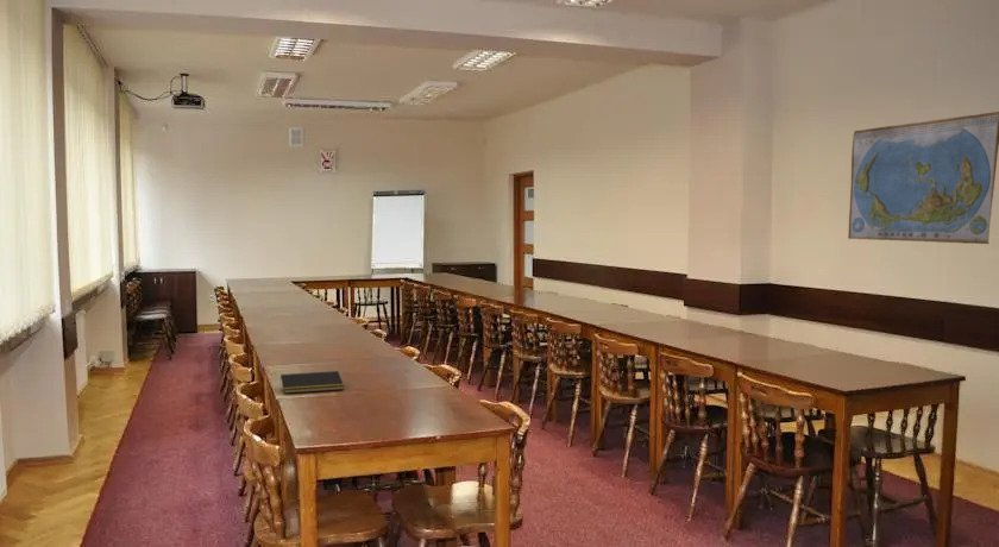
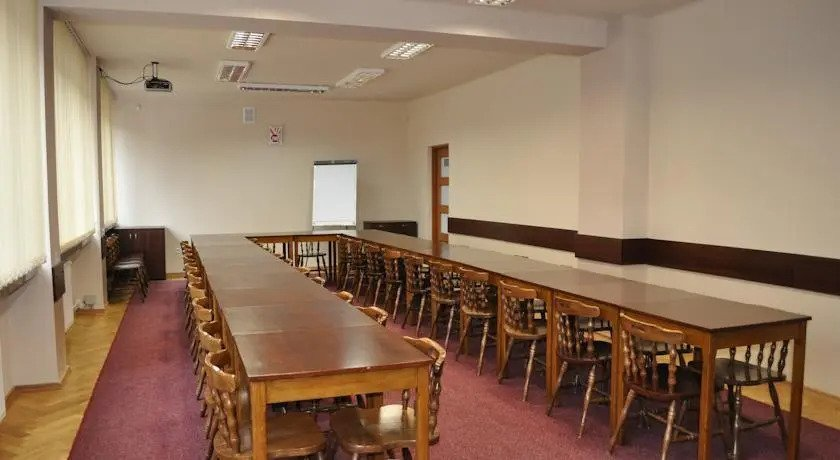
- world map (916, 182)
- notepad (312, 382)
